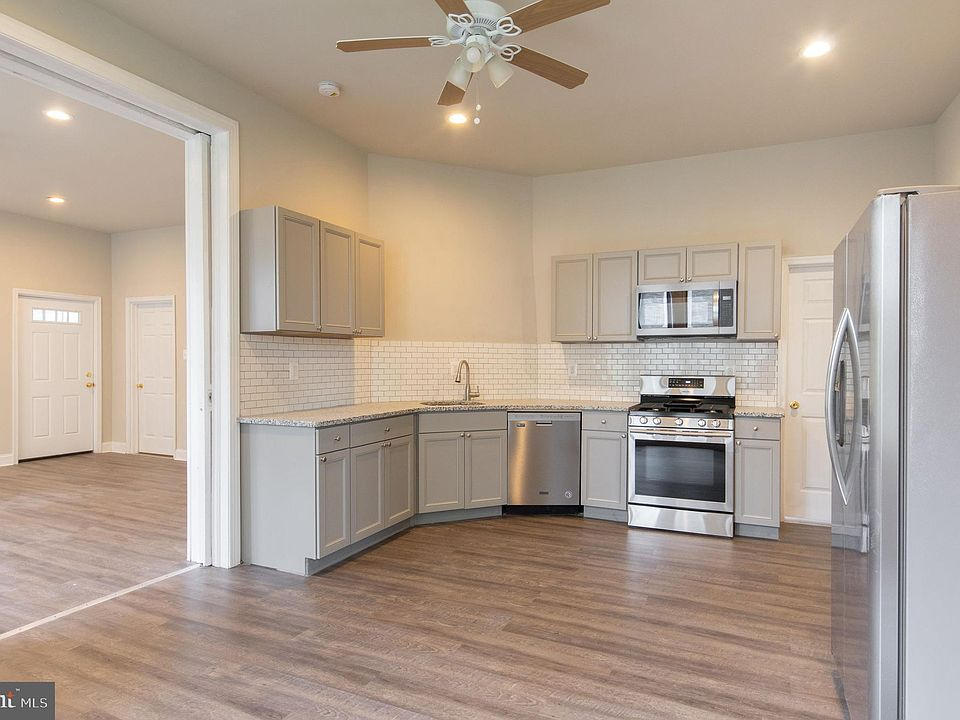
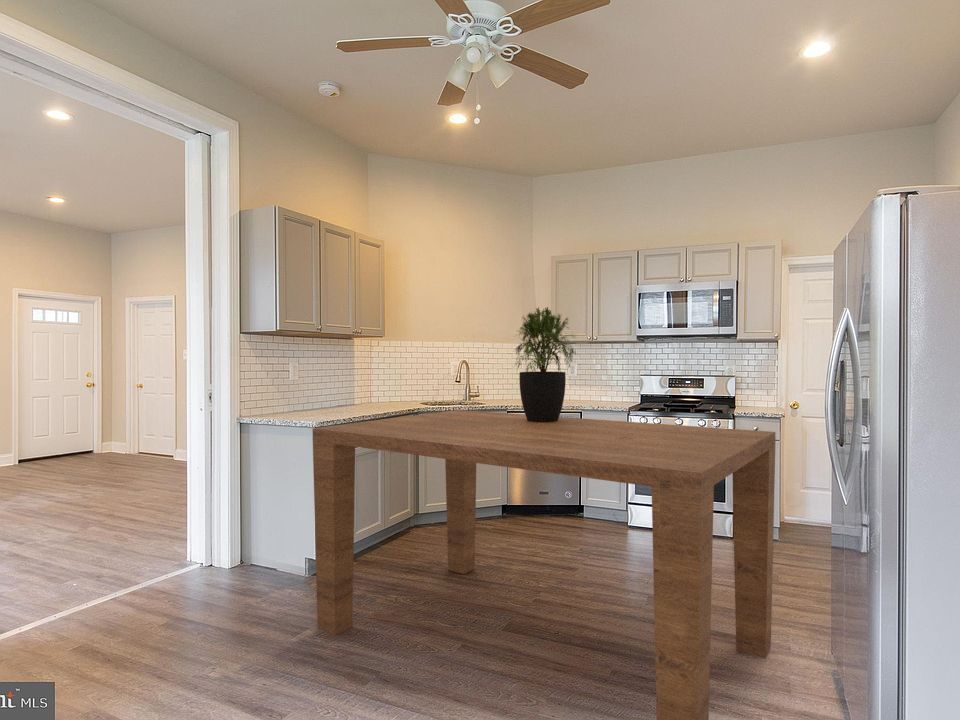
+ table (474, 534)
+ potted plant (546, 363)
